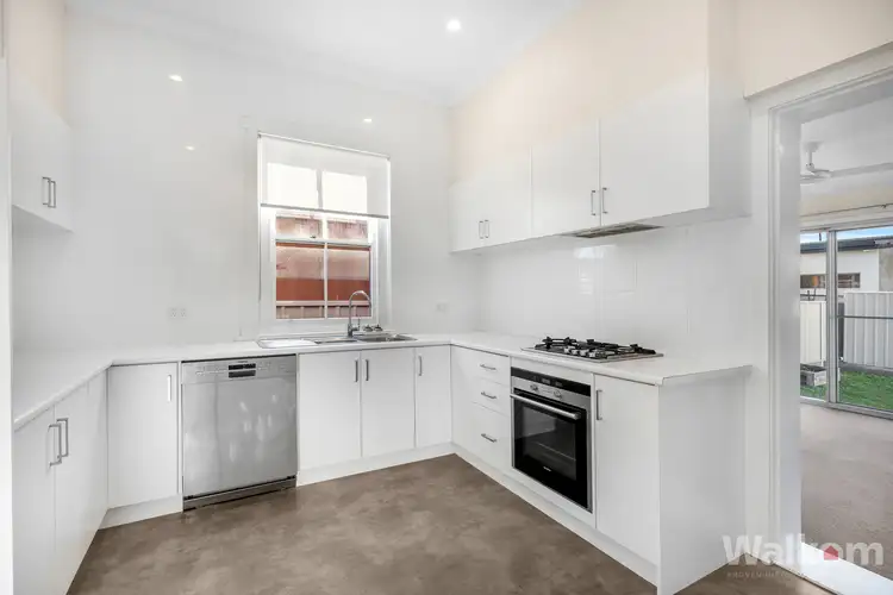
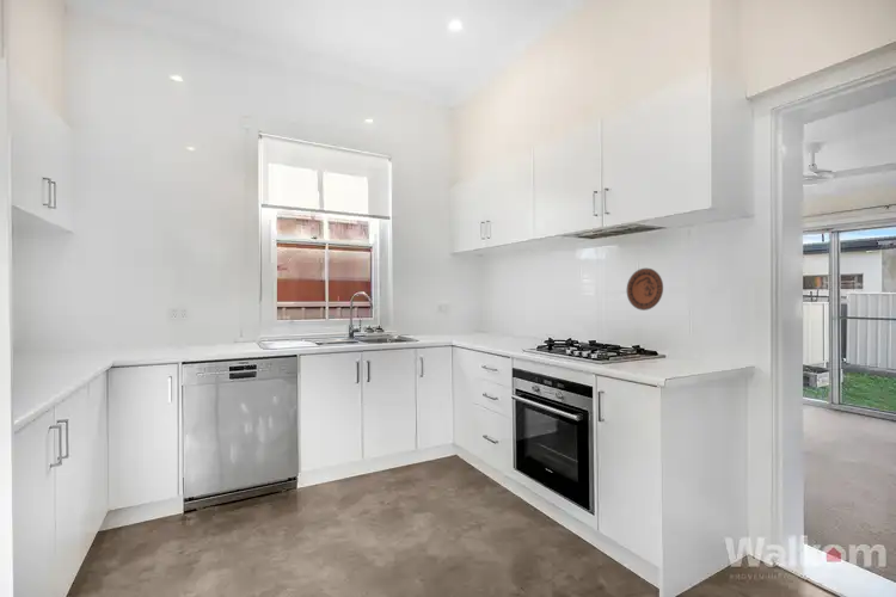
+ decorative plate (644, 289)
